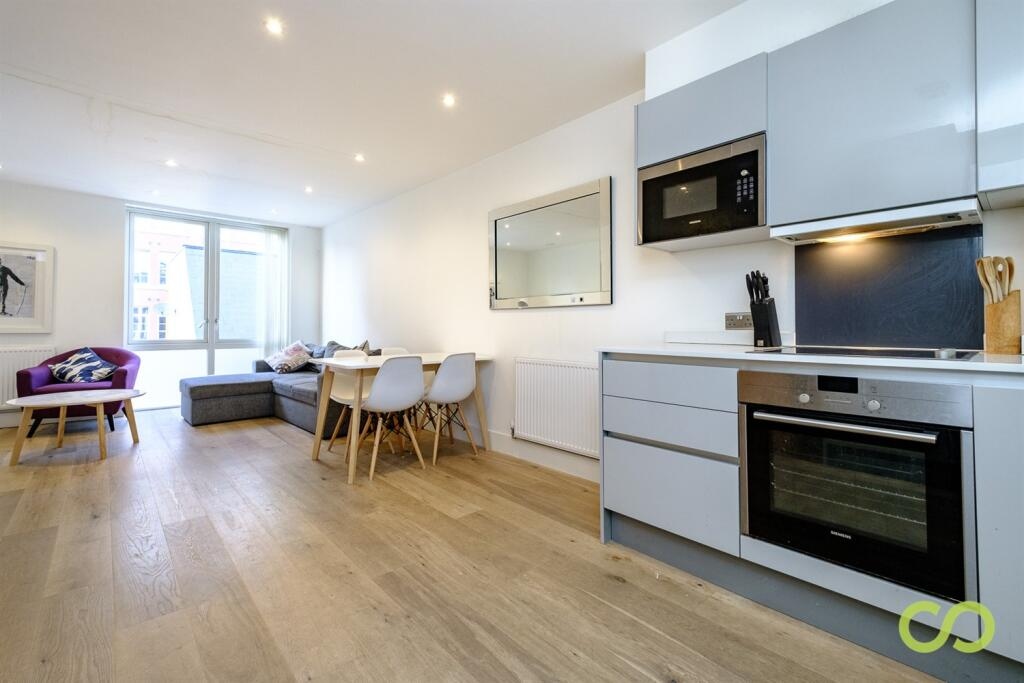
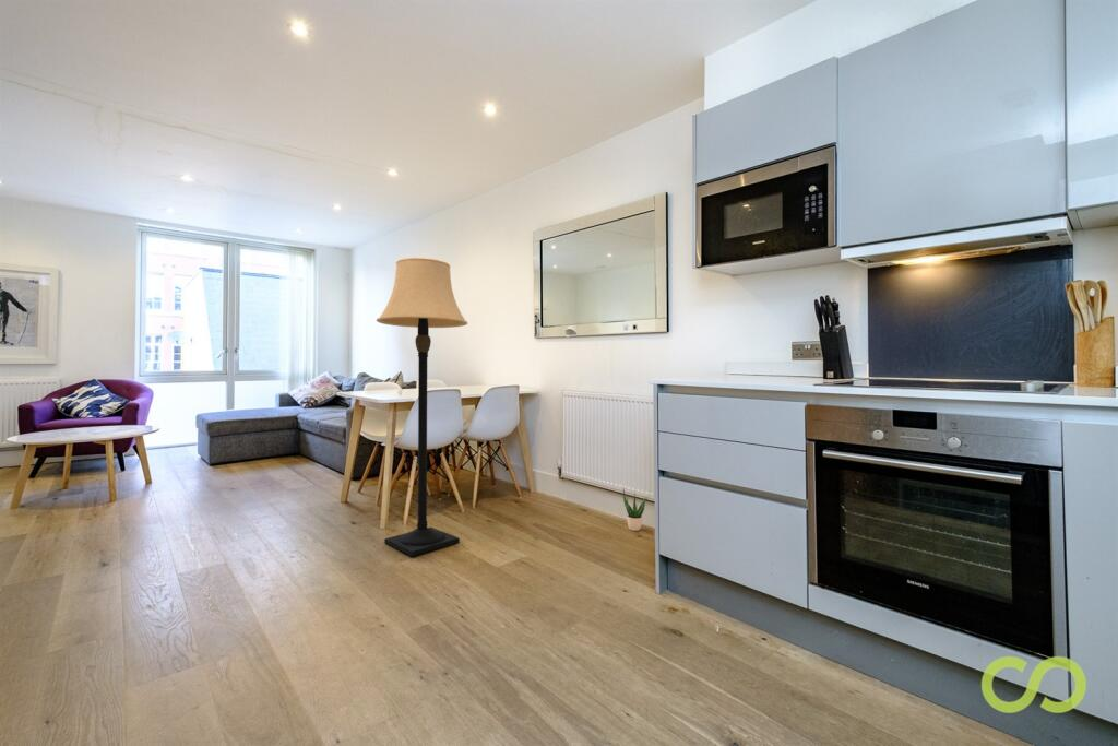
+ lamp (423, 402)
+ potted plant (634, 508)
